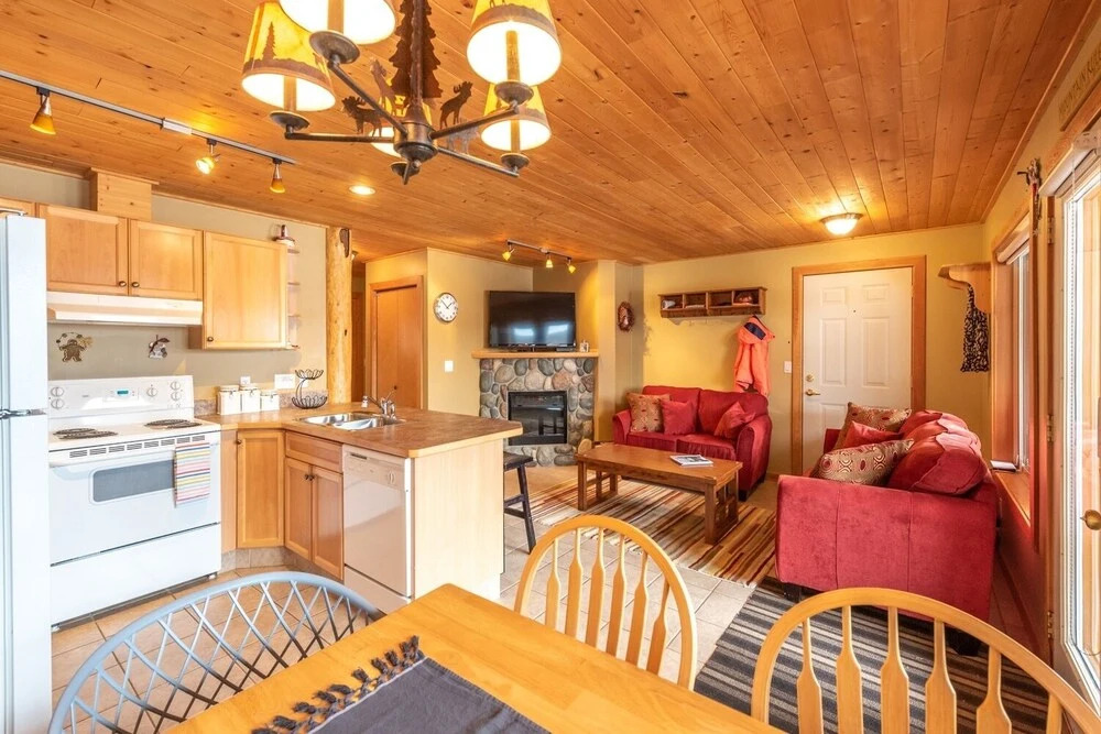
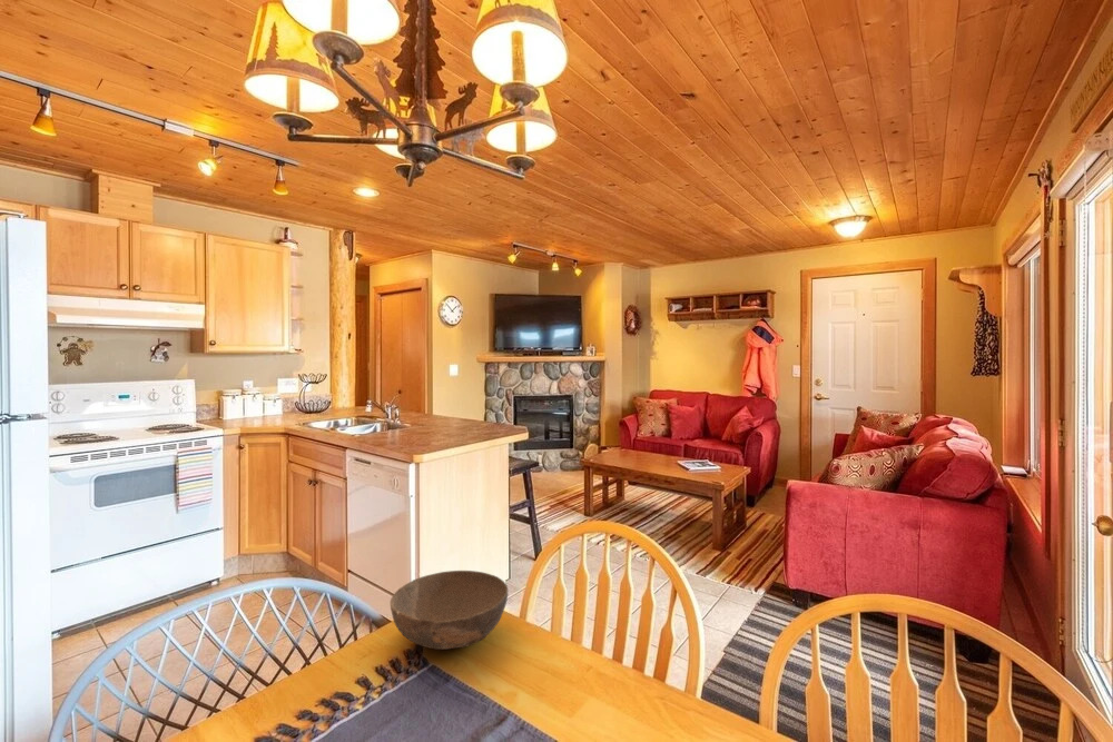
+ bowl (451, 615)
